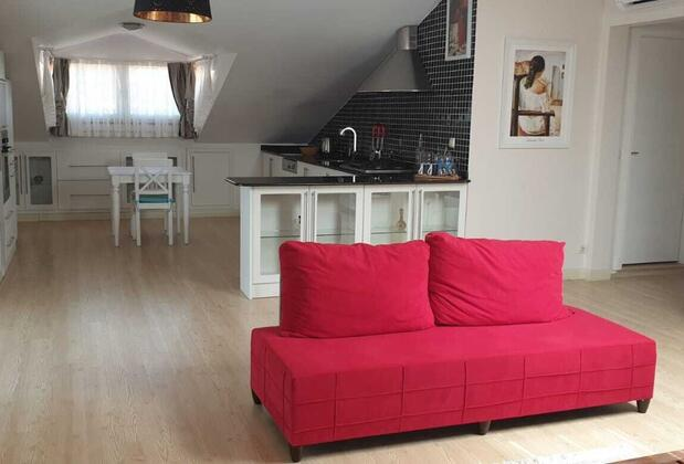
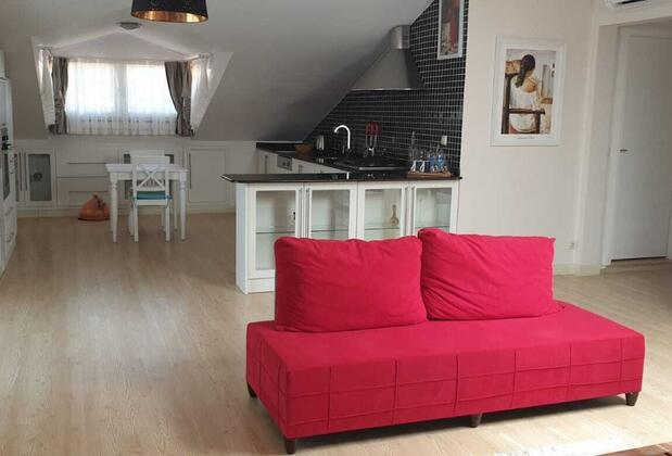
+ ceramic jug (96, 205)
